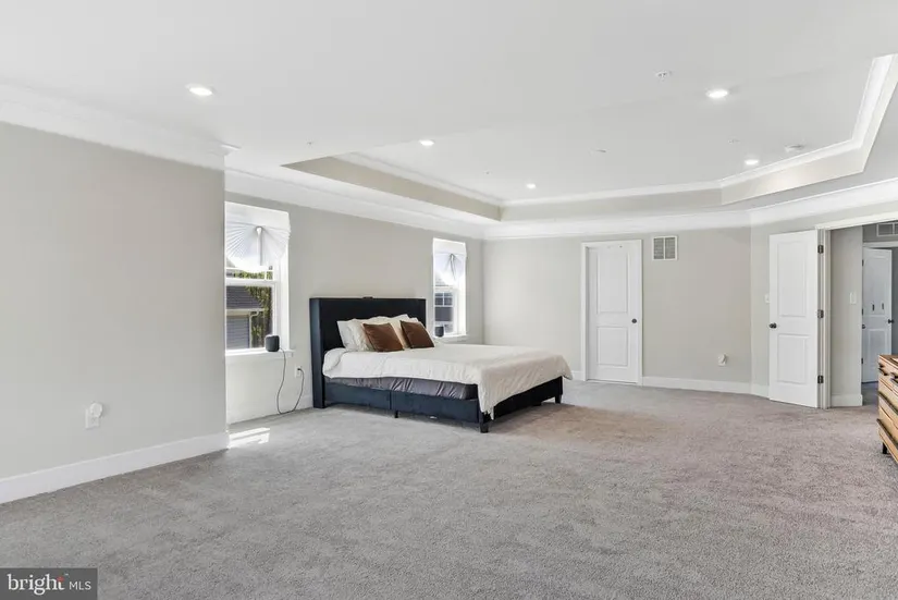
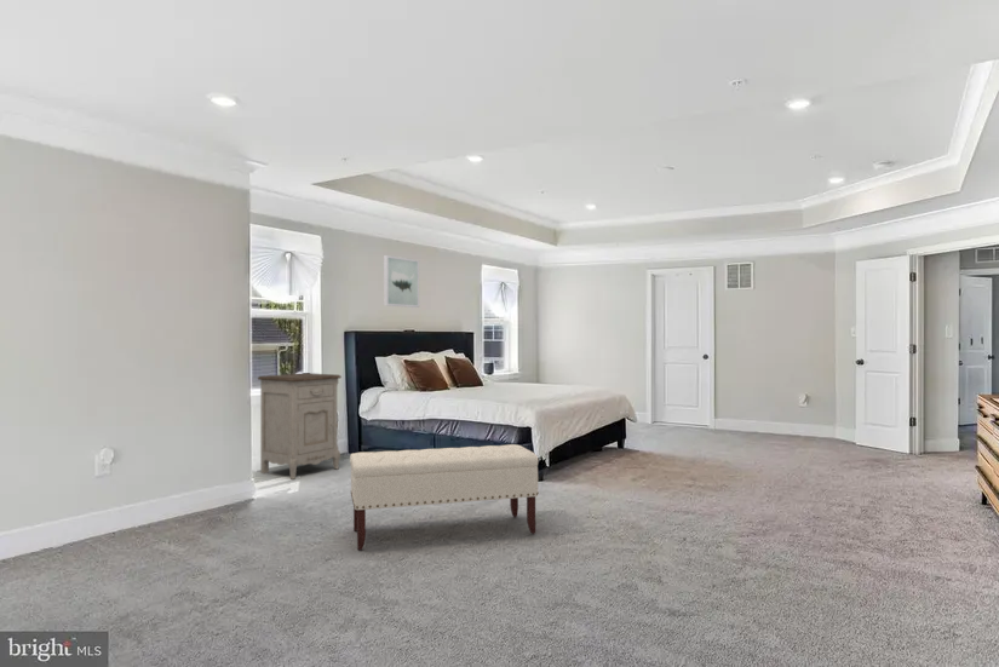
+ bench (443, 491)
+ nightstand (303, 422)
+ wall art (402, 282)
